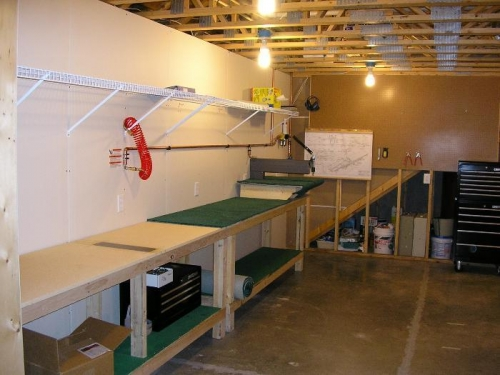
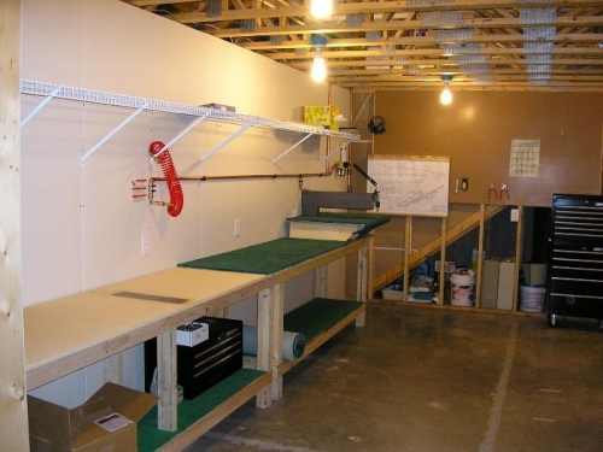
+ calendar (525, 152)
